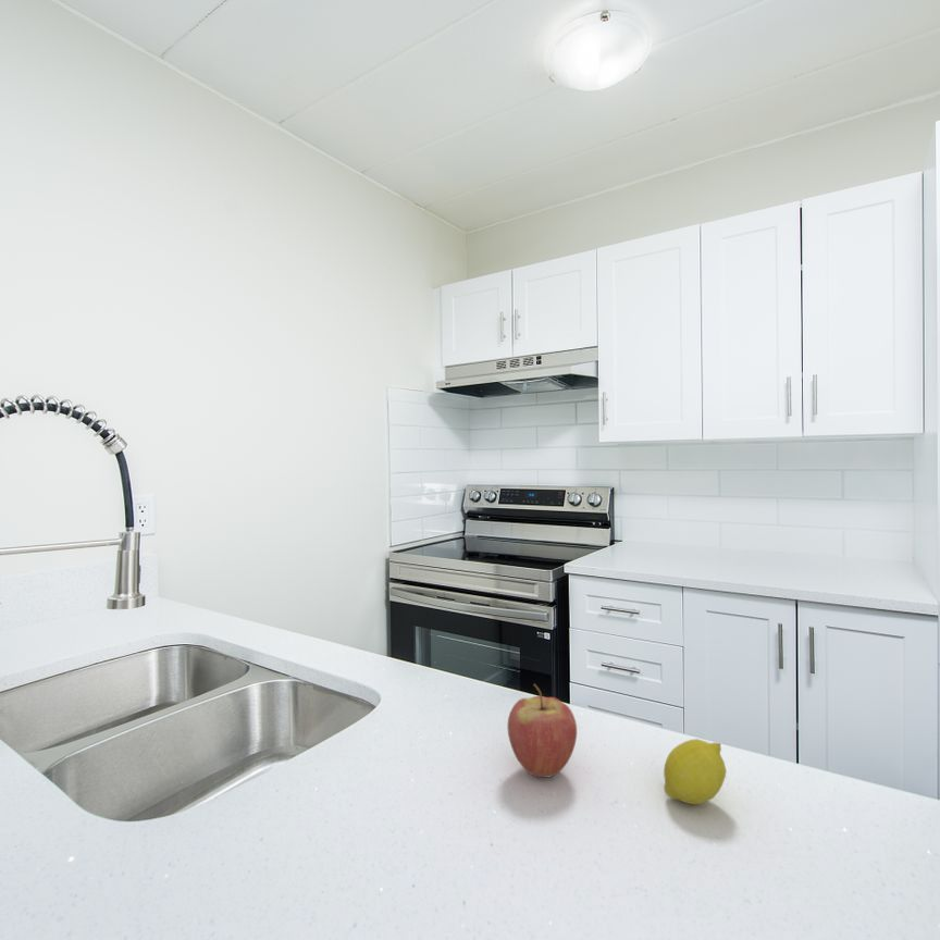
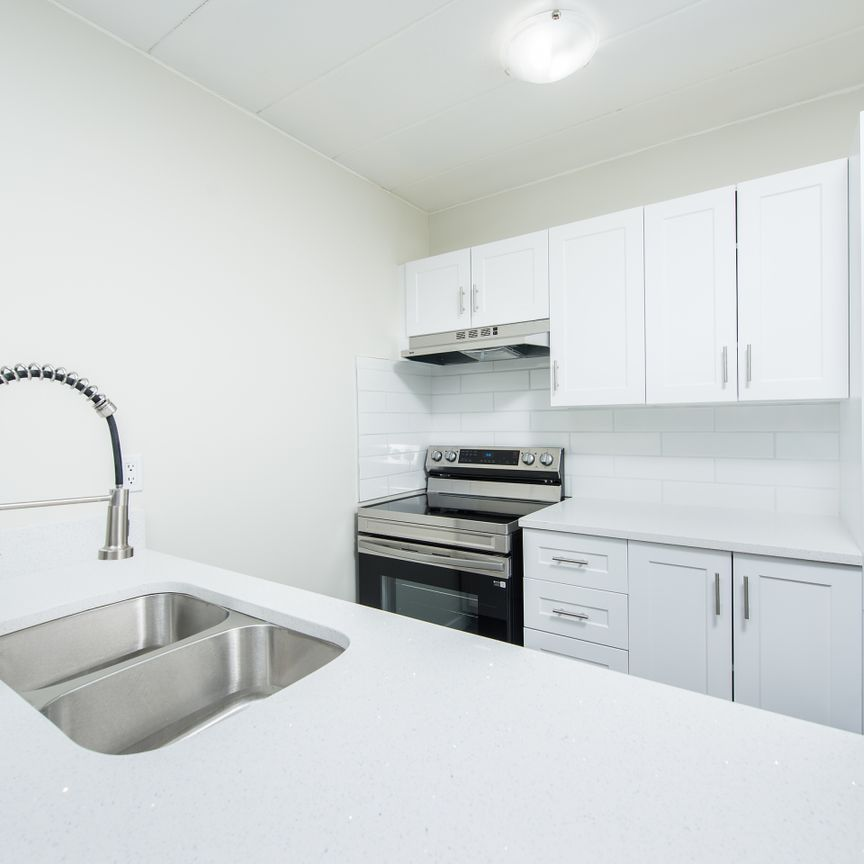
- fruit (542, 729)
- fruit (694, 770)
